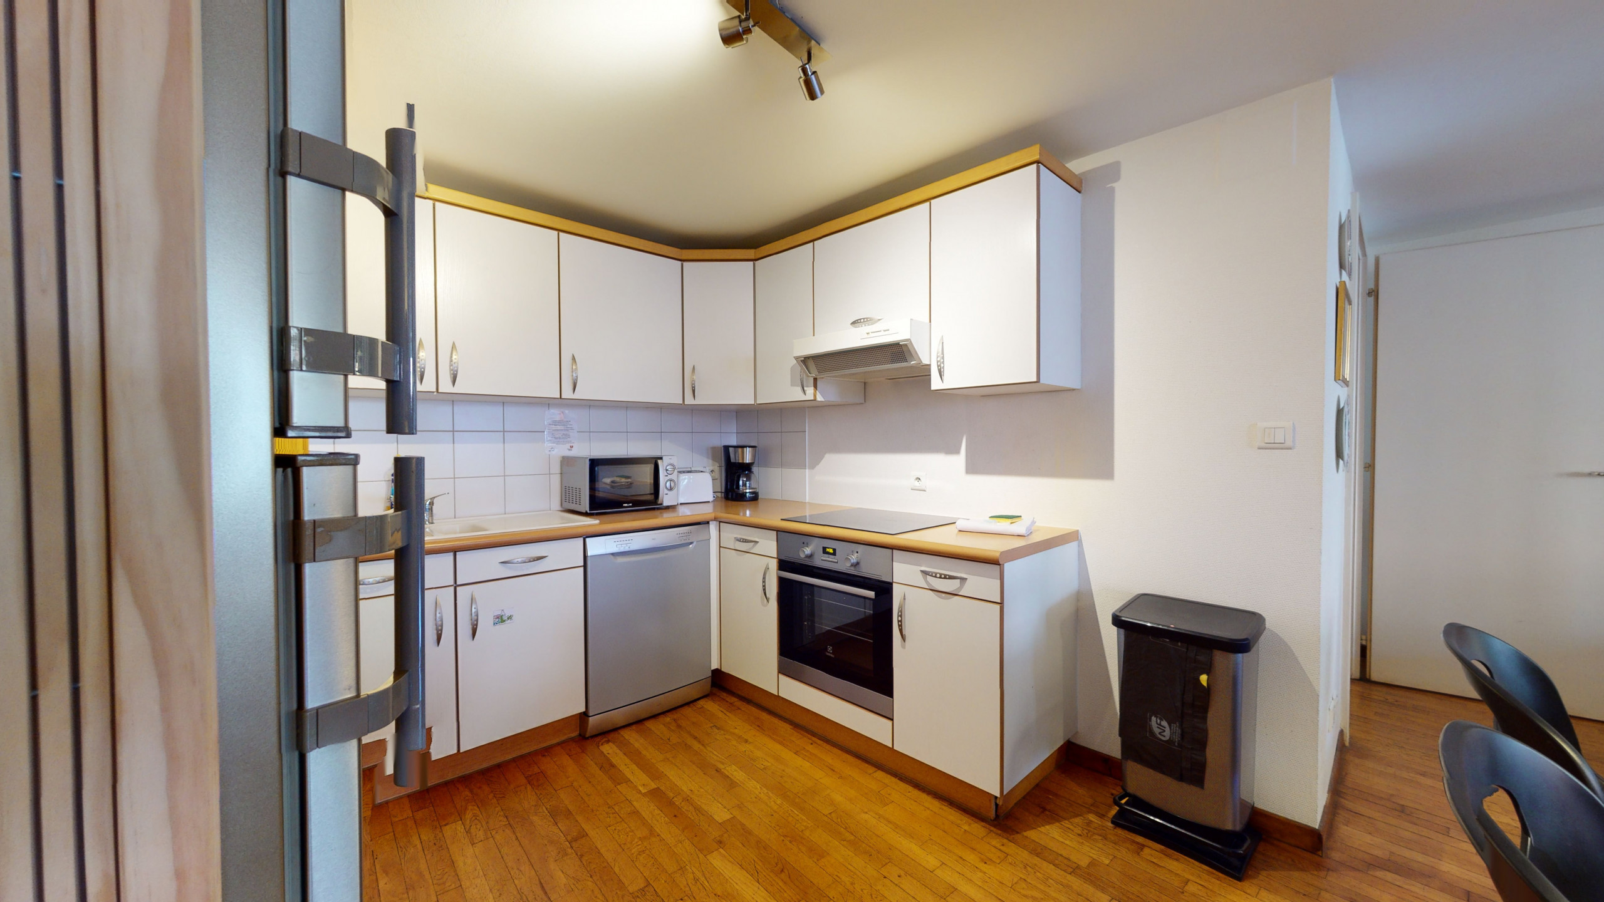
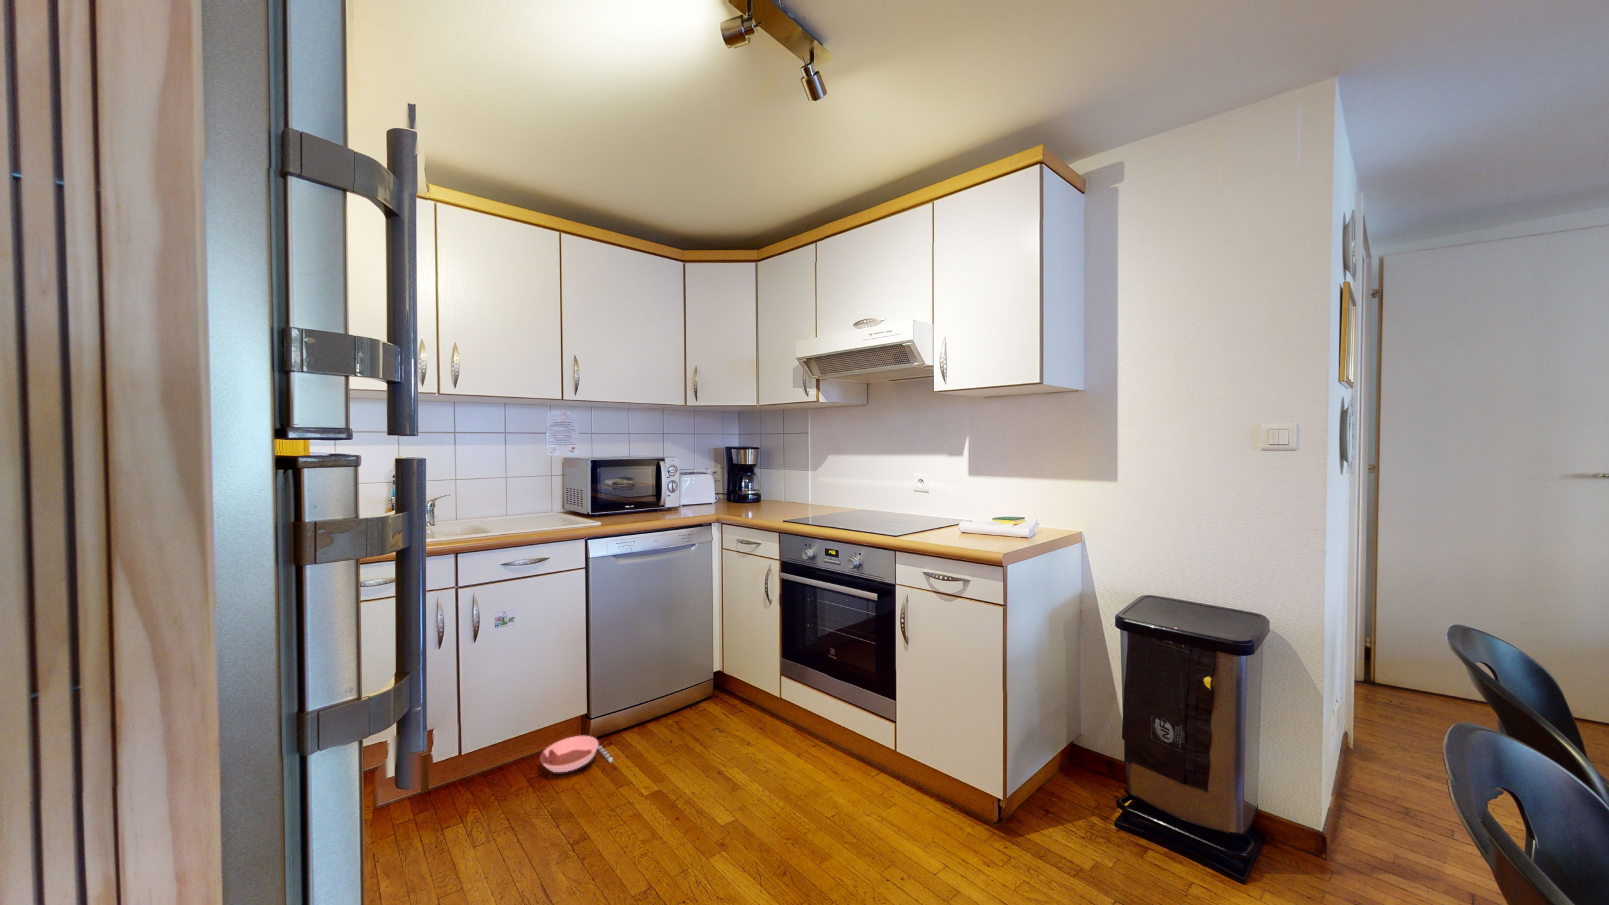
+ pet bowl (575, 755)
